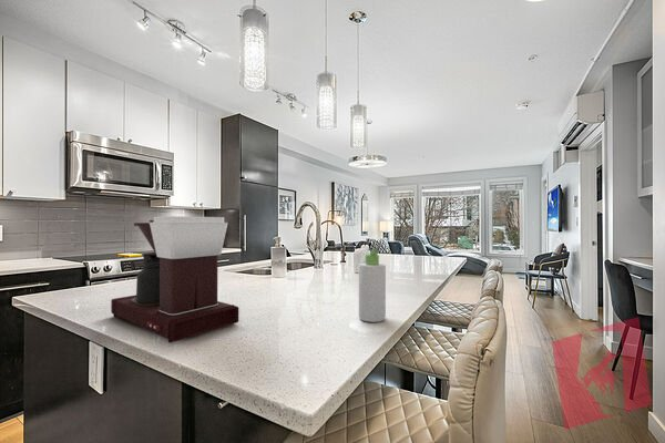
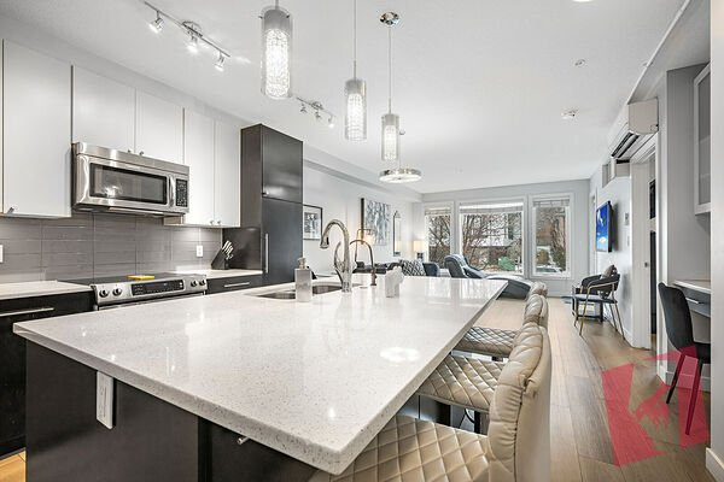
- bottle (372, 280)
- coffee maker (171, 268)
